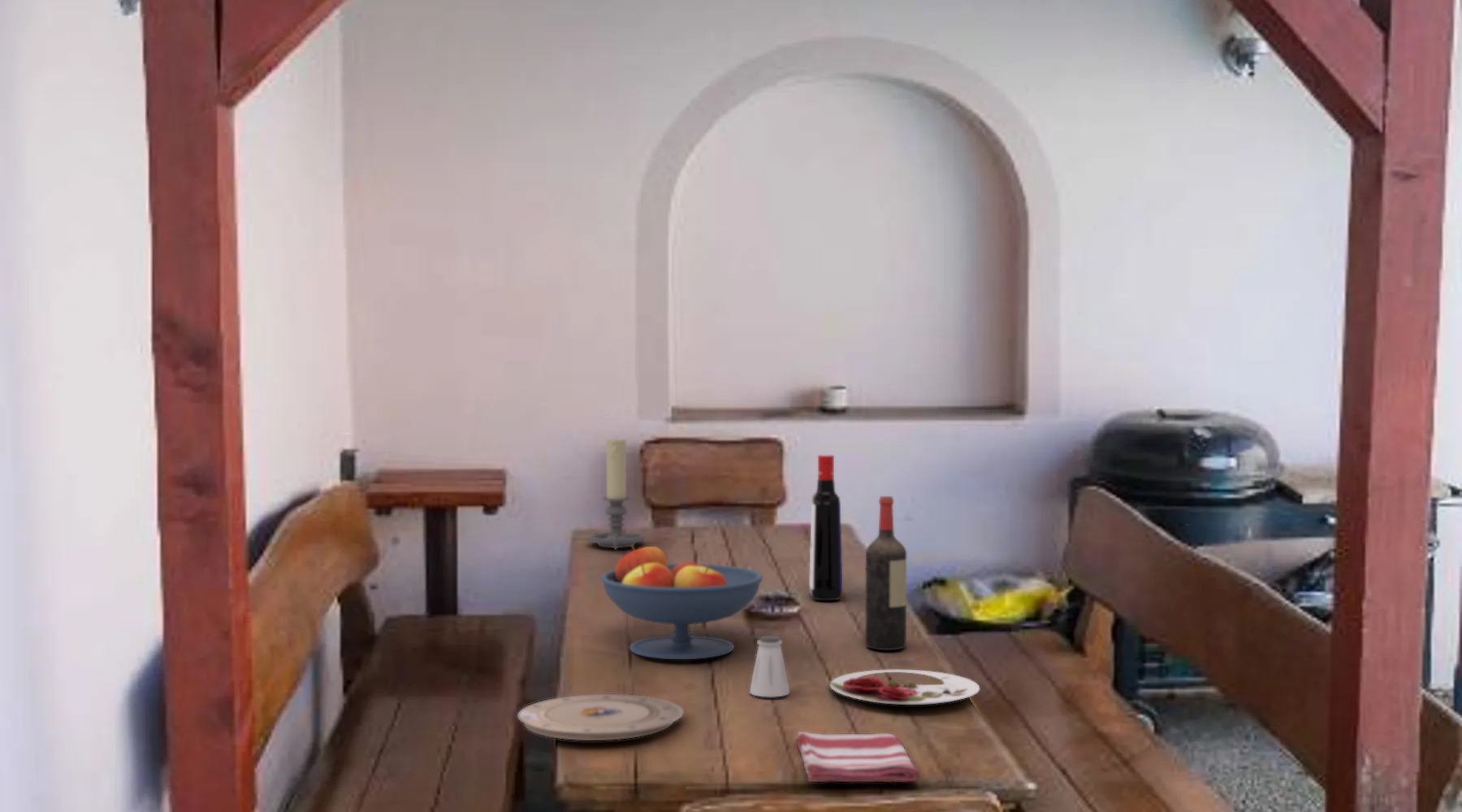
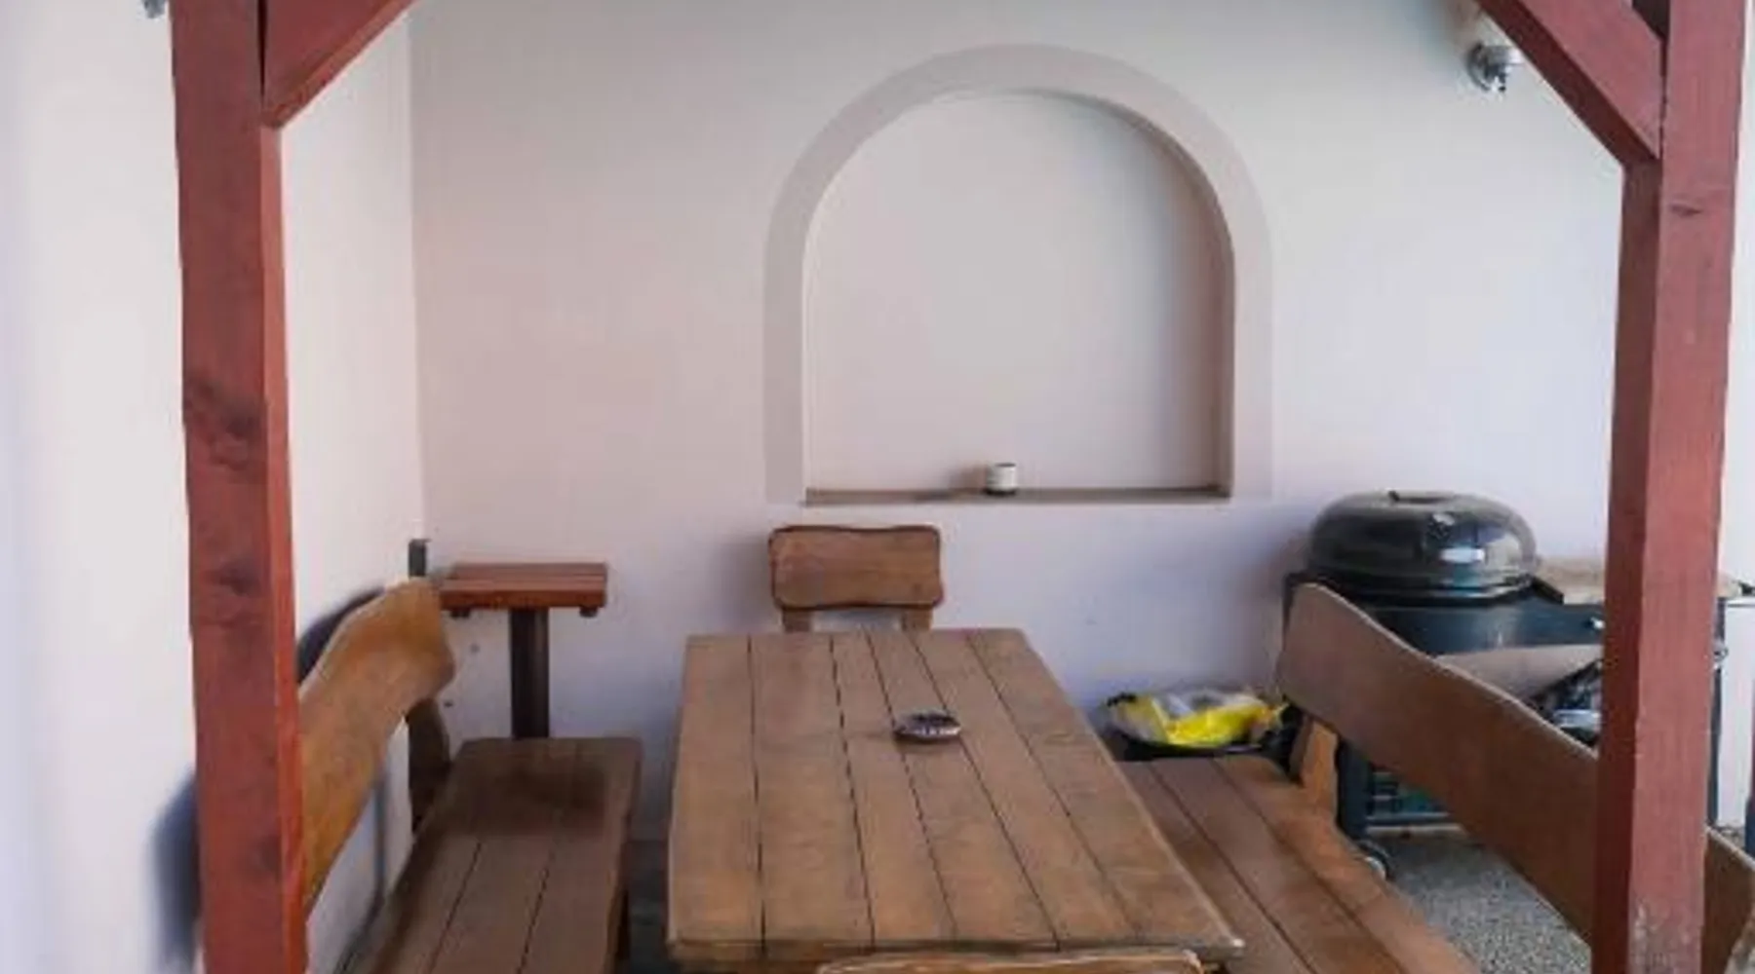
- plate (904, 685)
- candle holder (616, 491)
- saltshaker (769, 664)
- dish towel (854, 753)
- liquor bottle (825, 526)
- fruit bowl (681, 599)
- plate (600, 717)
- wine bottle (885, 572)
